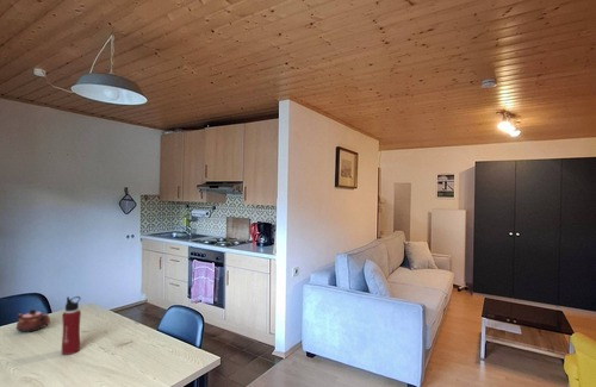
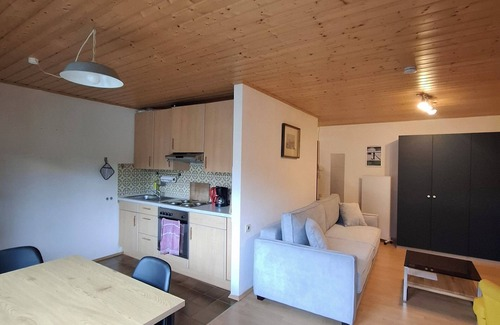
- teapot (32, 318)
- water bottle (72, 324)
